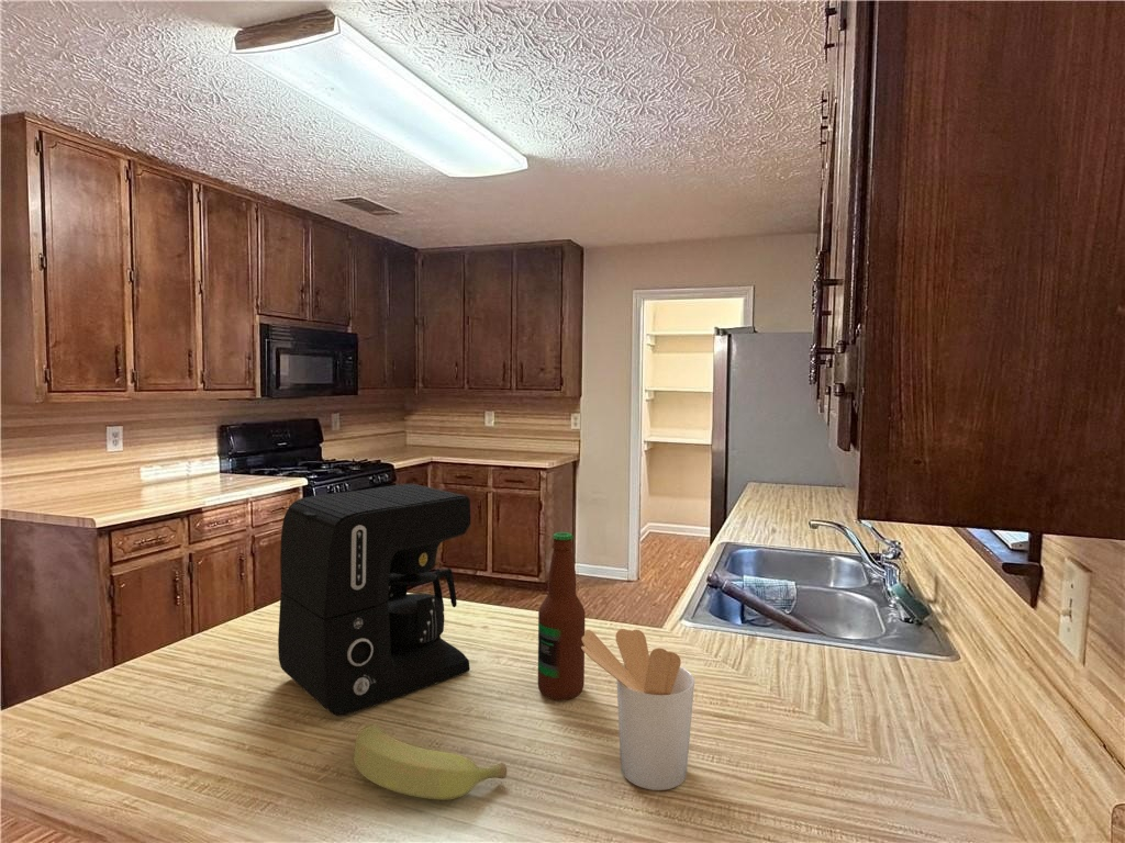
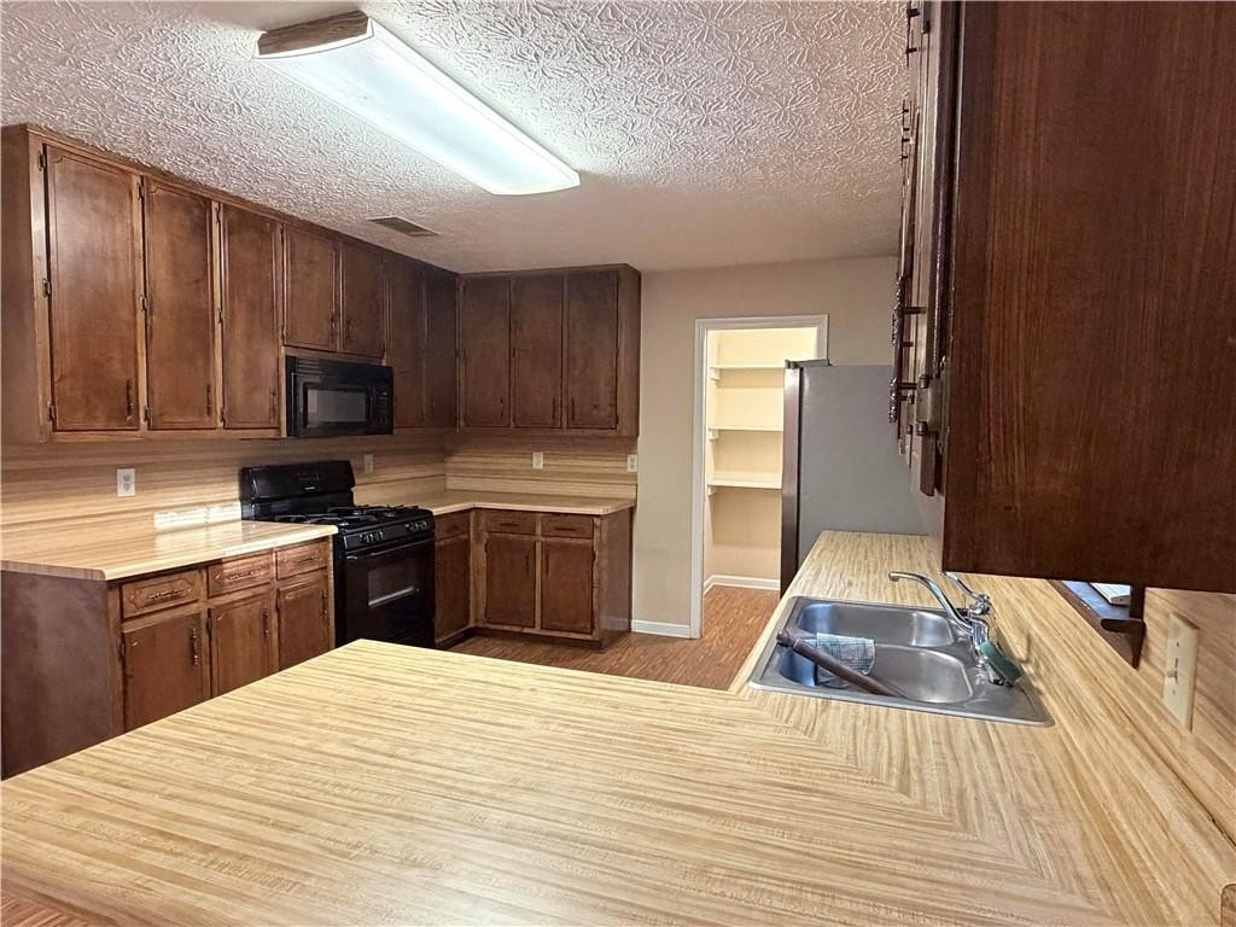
- utensil holder (634, 701)
- bottle (561, 612)
- coffee maker (386, 585)
- banana (427, 752)
